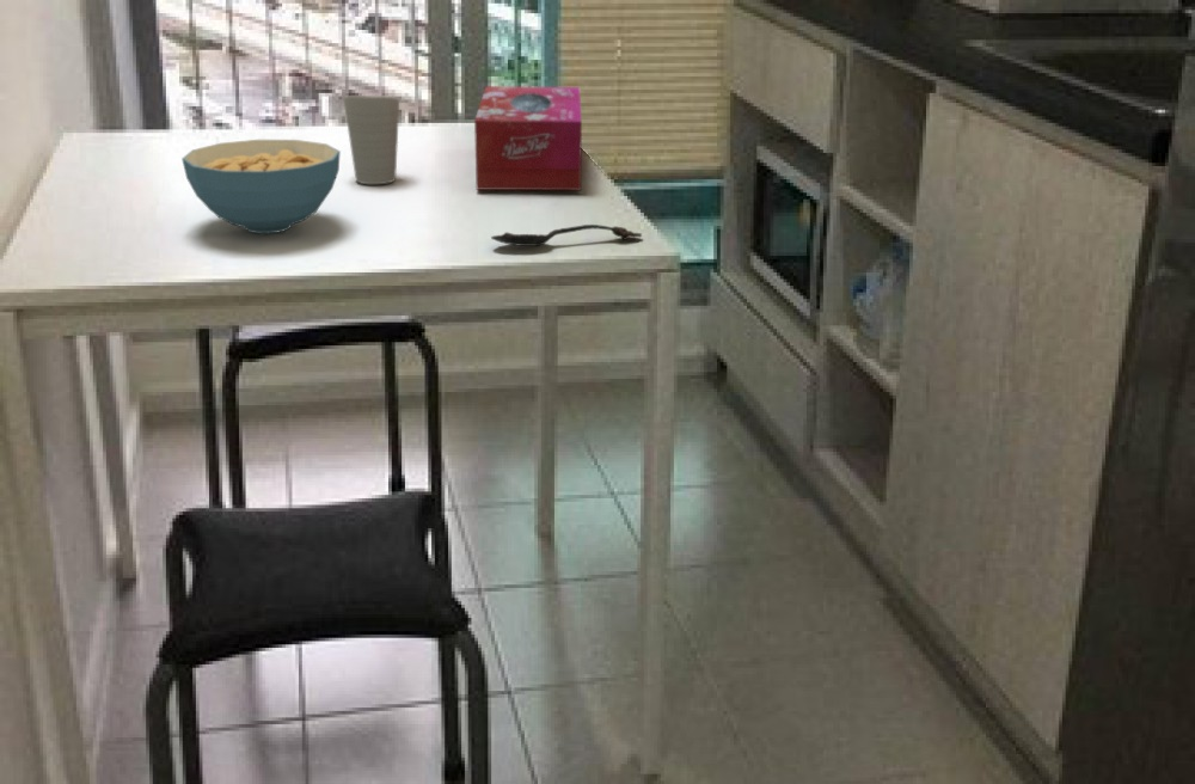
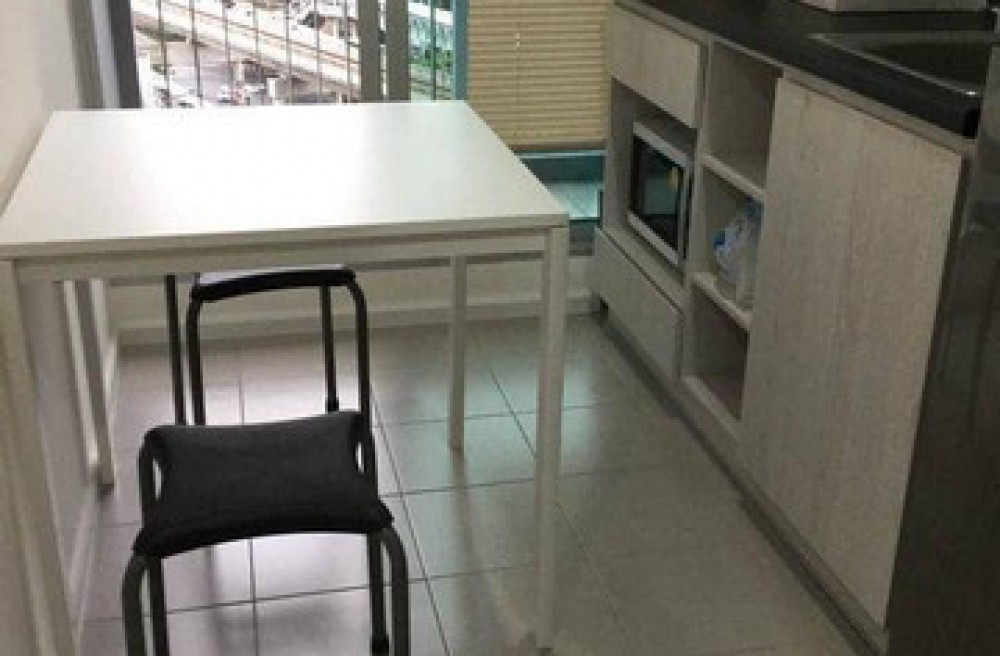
- cup (373, 136)
- tissue box (531, 135)
- spoon (568, 232)
- cereal bowl (264, 191)
